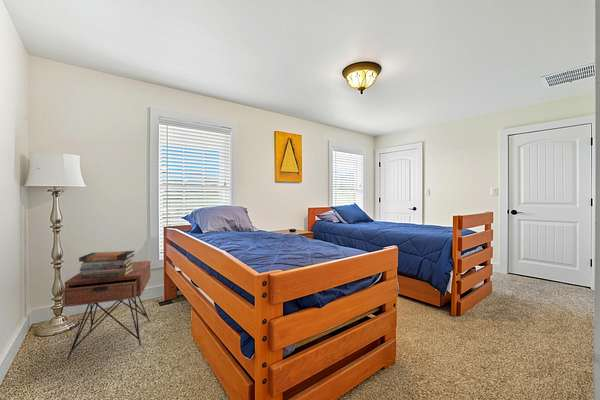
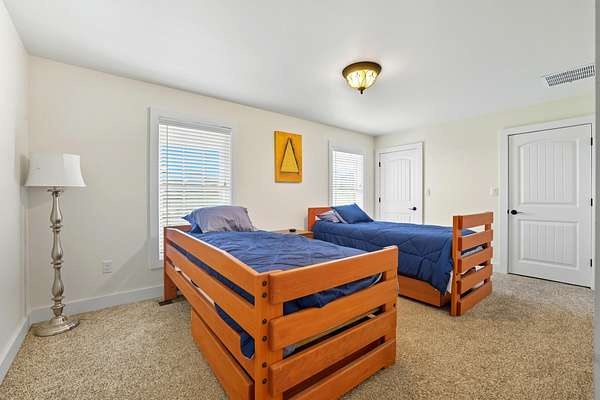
- book stack (108, 263)
- nightstand (112, 306)
